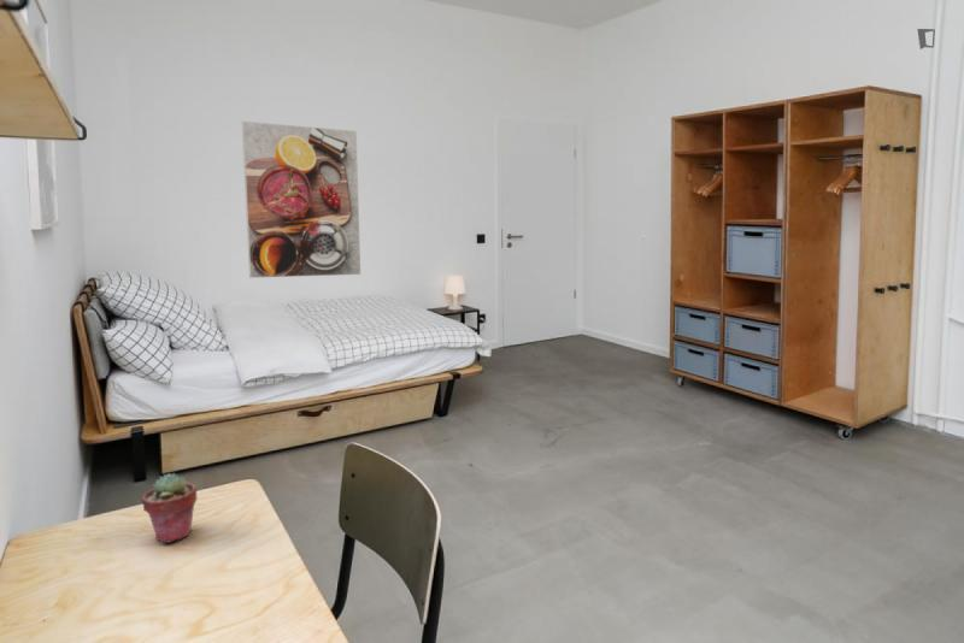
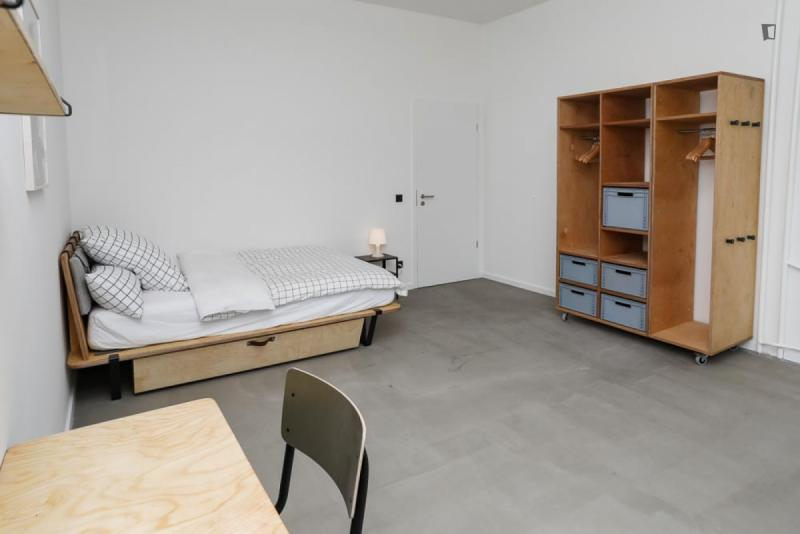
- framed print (304, 202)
- potted succulent (170, 503)
